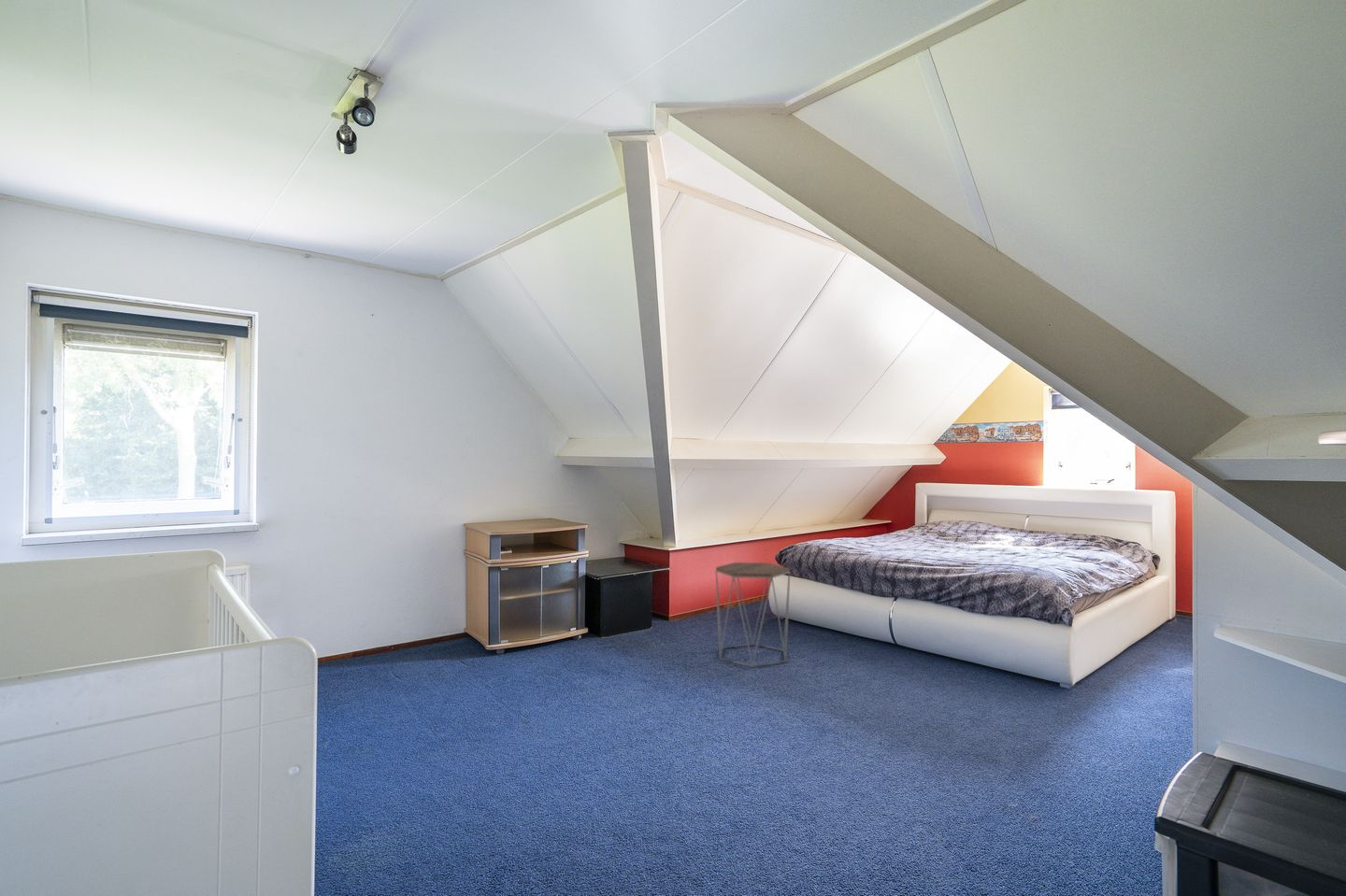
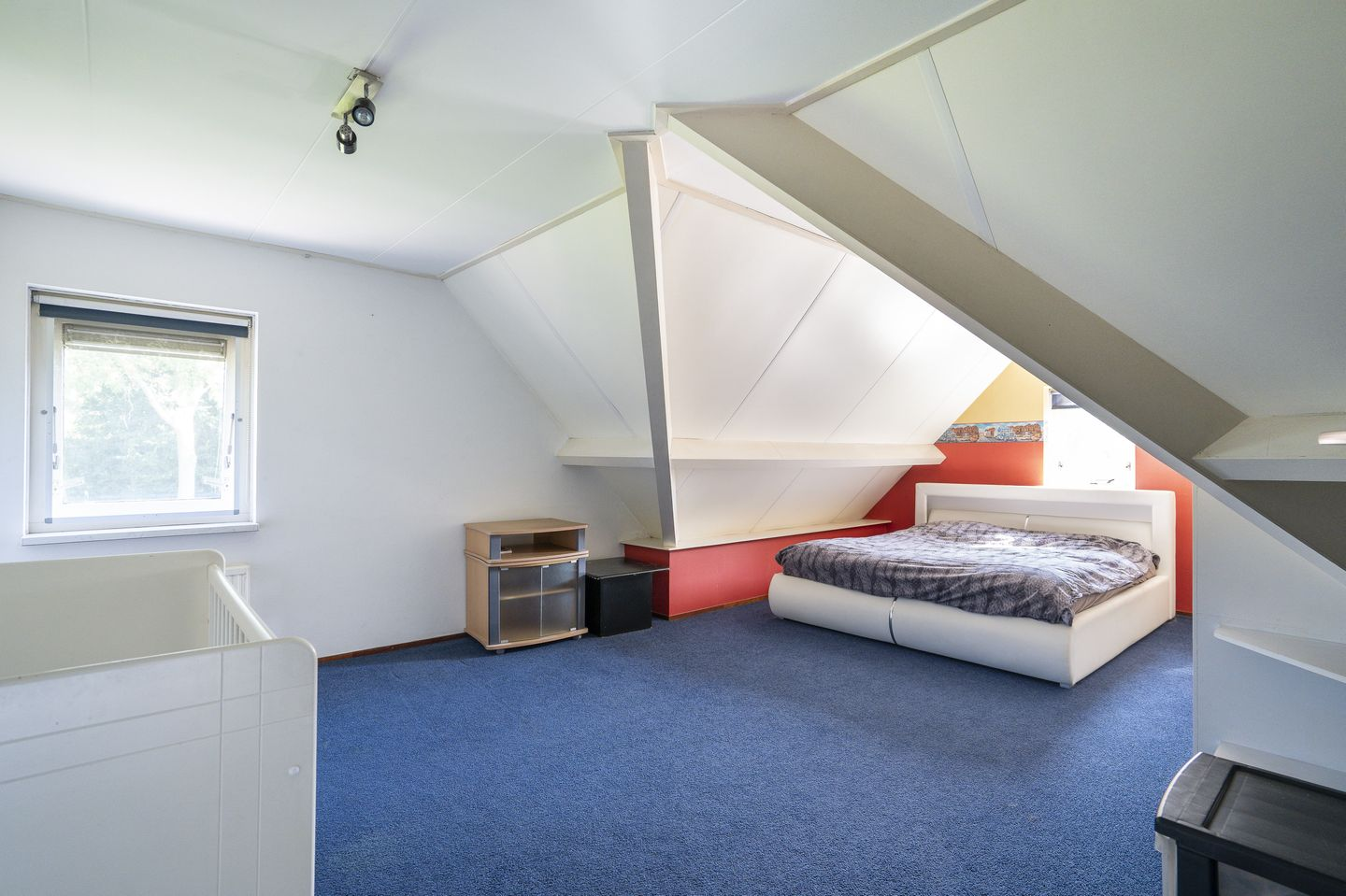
- side table (746, 613)
